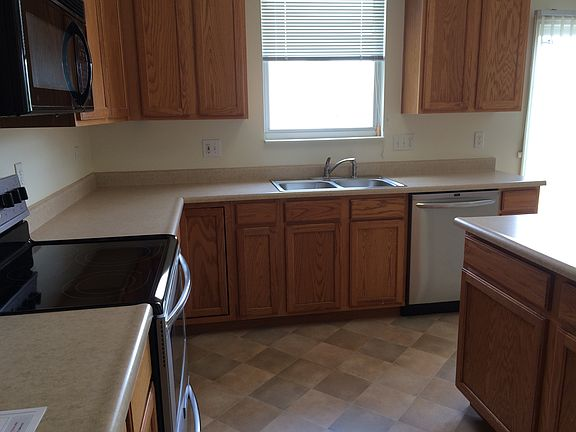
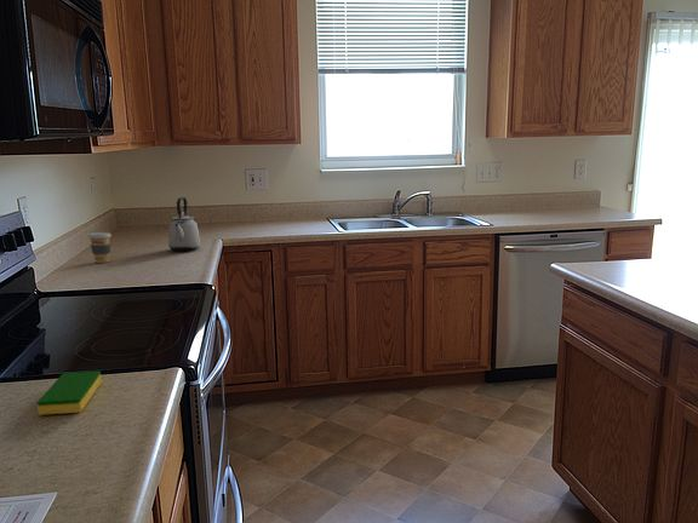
+ kettle (182, 224)
+ coffee cup (101, 247)
+ dish sponge (70, 391)
